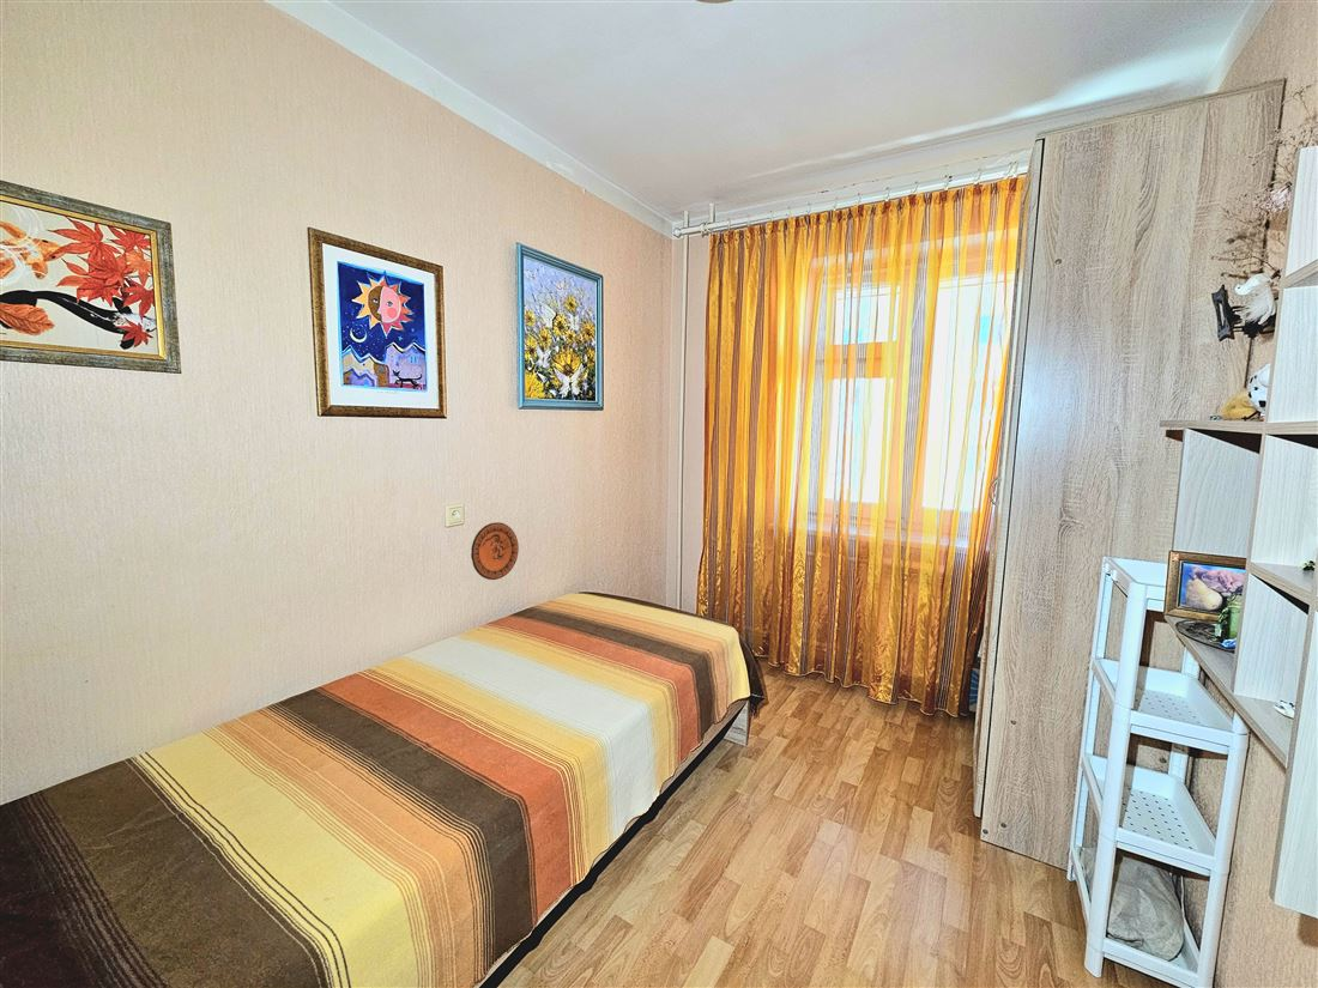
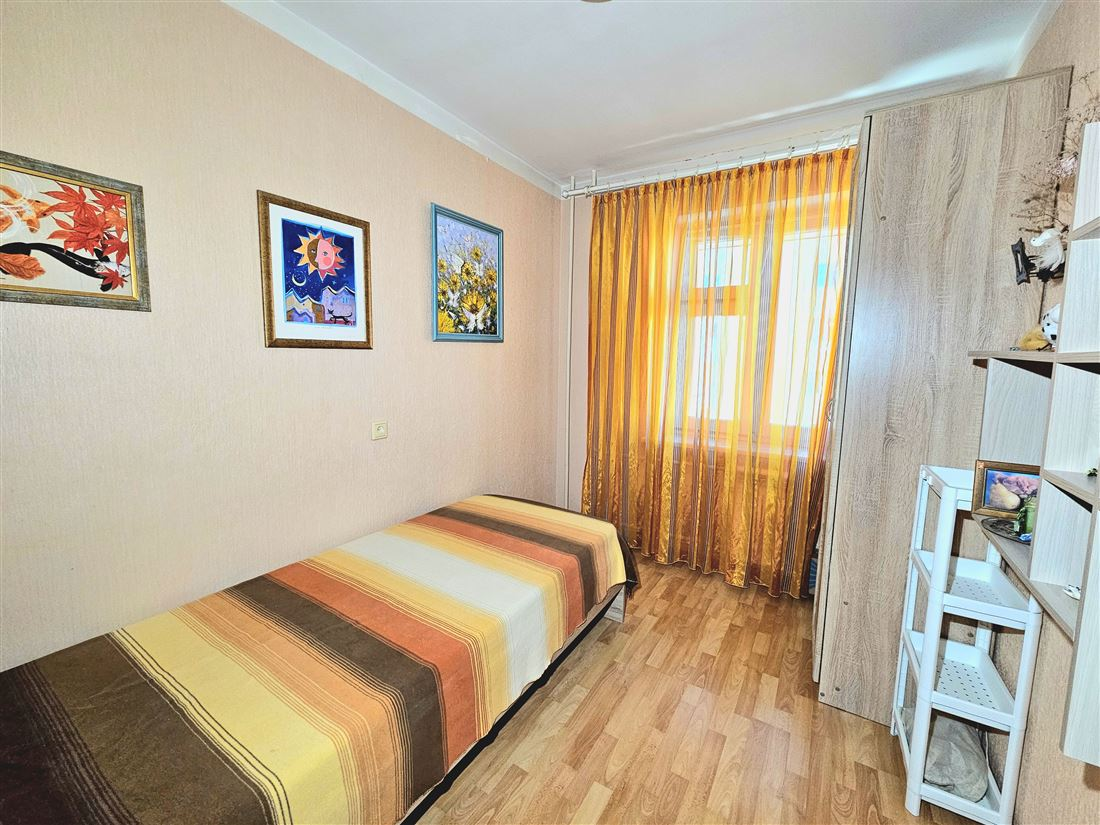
- decorative plate (495, 551)
